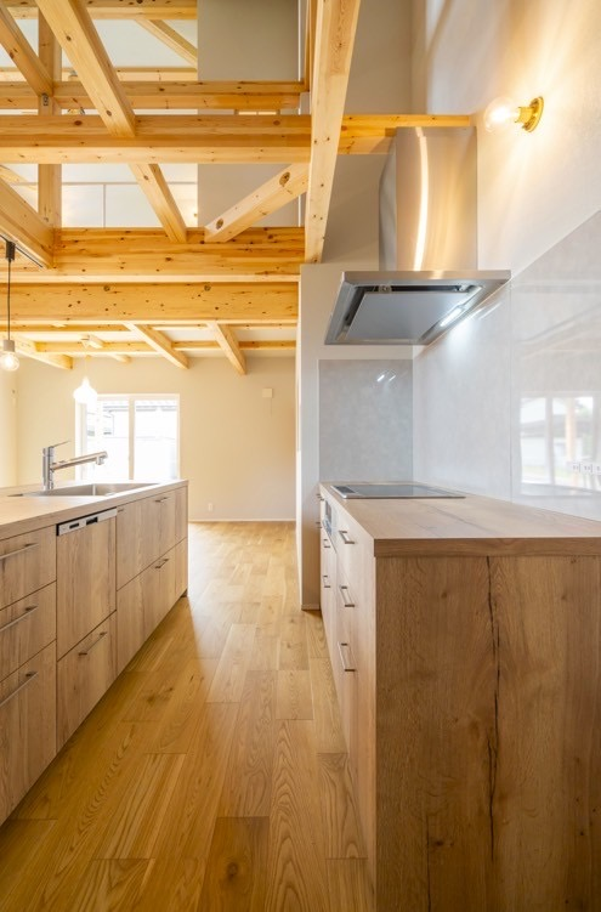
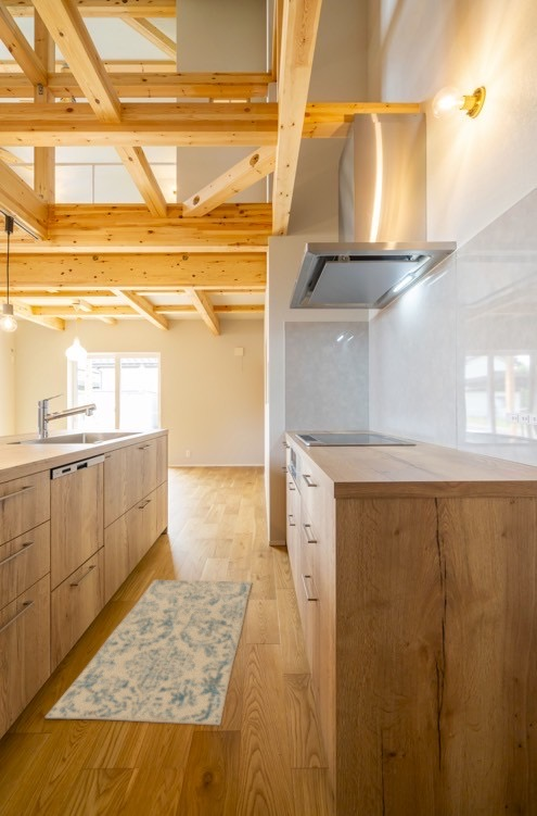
+ rug (177, 630)
